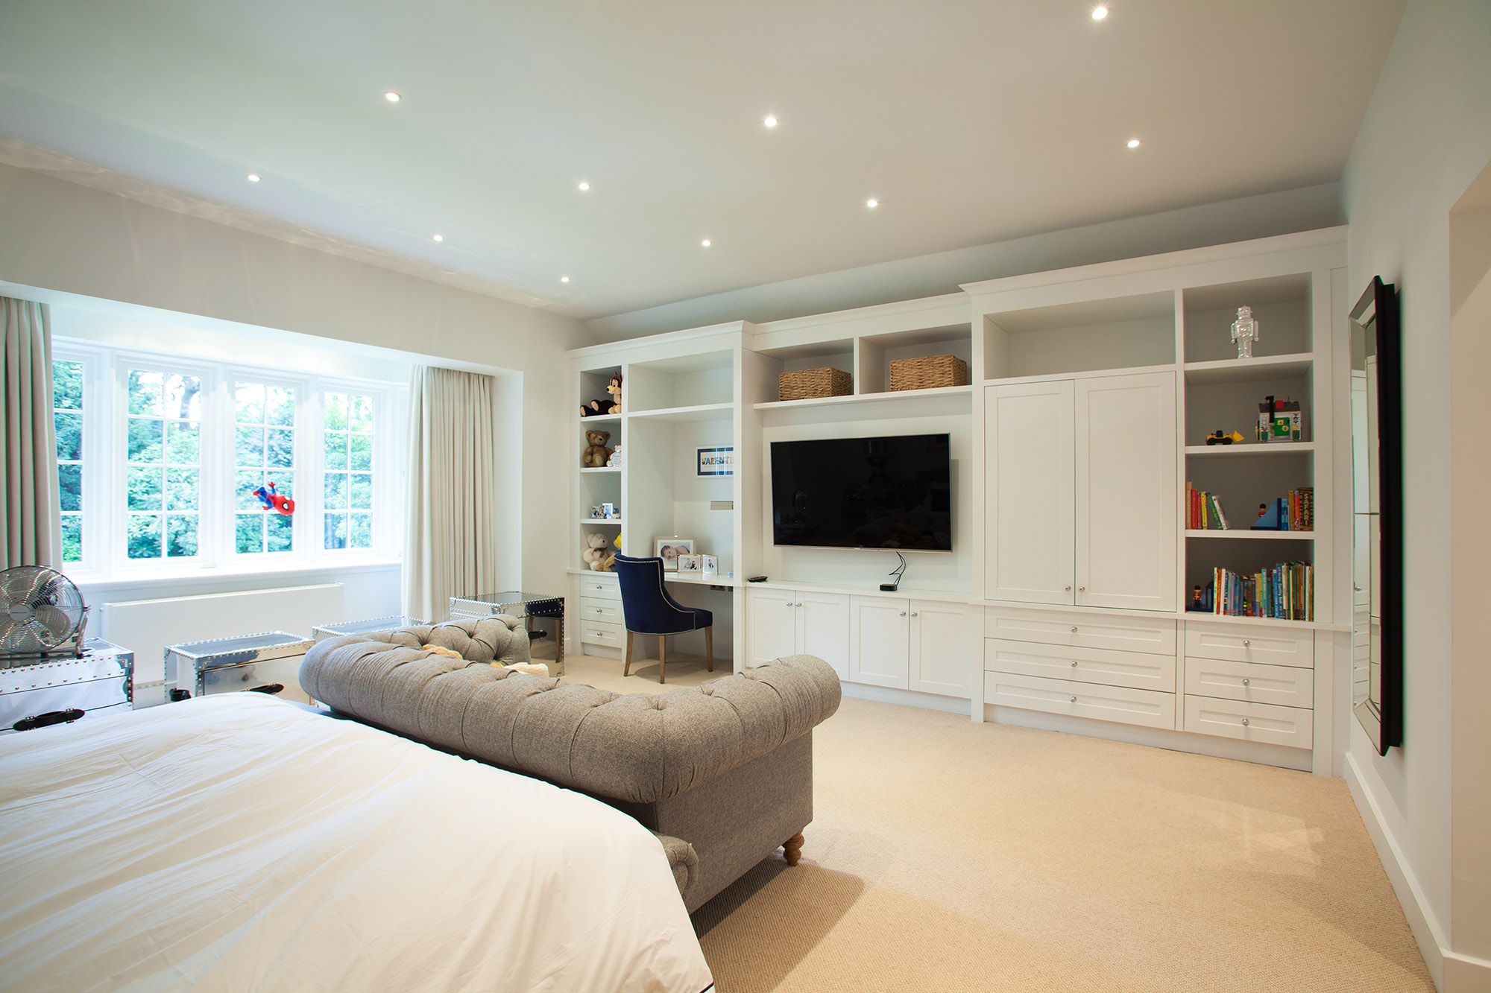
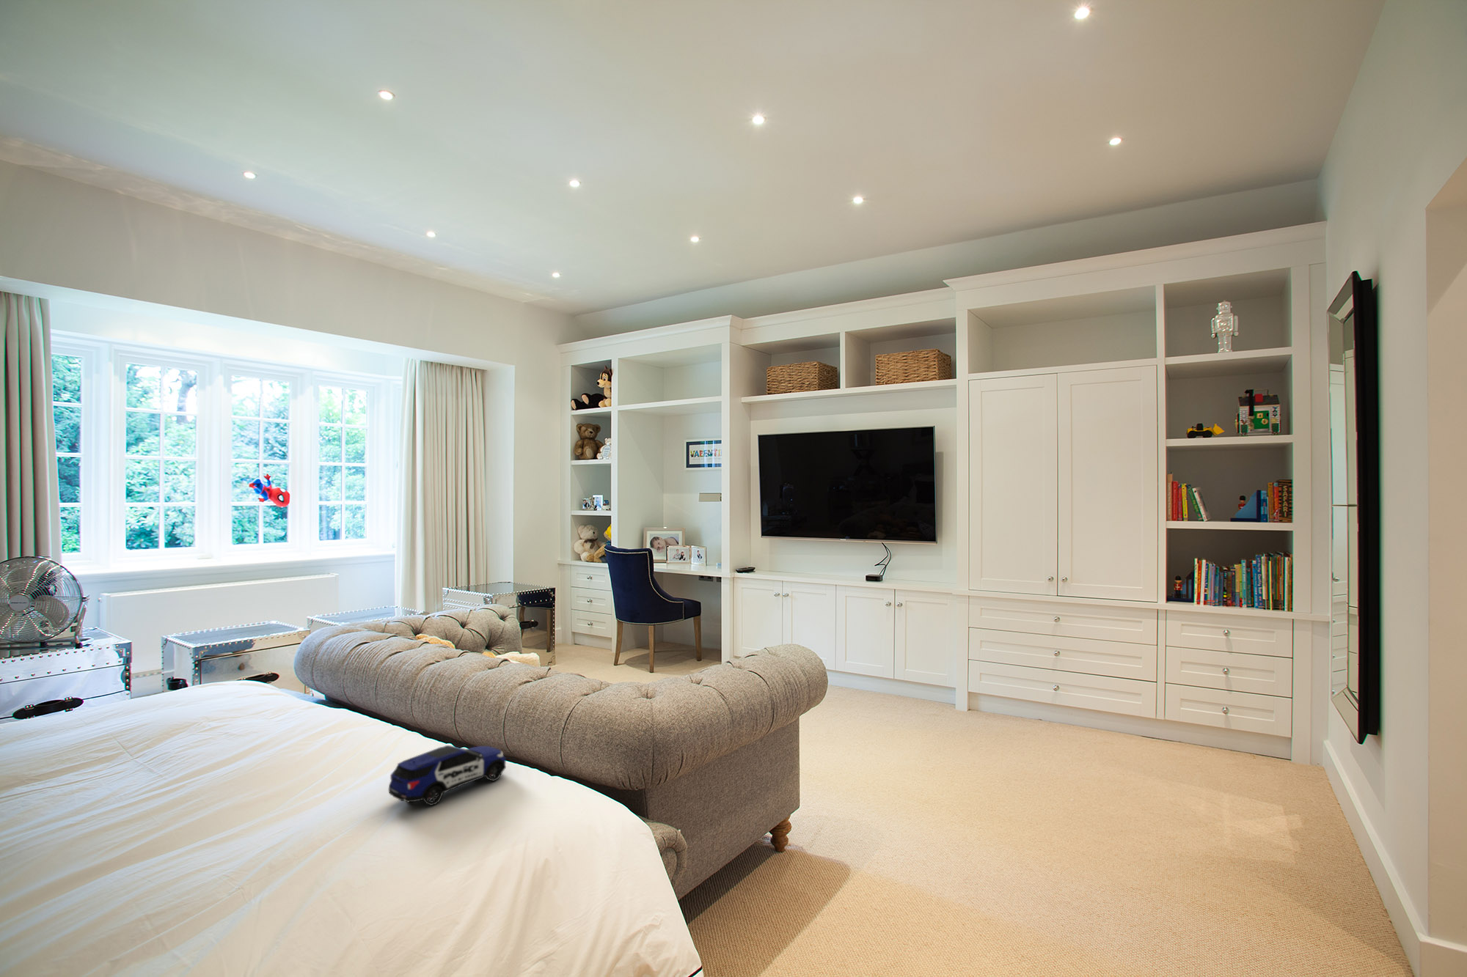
+ toy car (450, 768)
